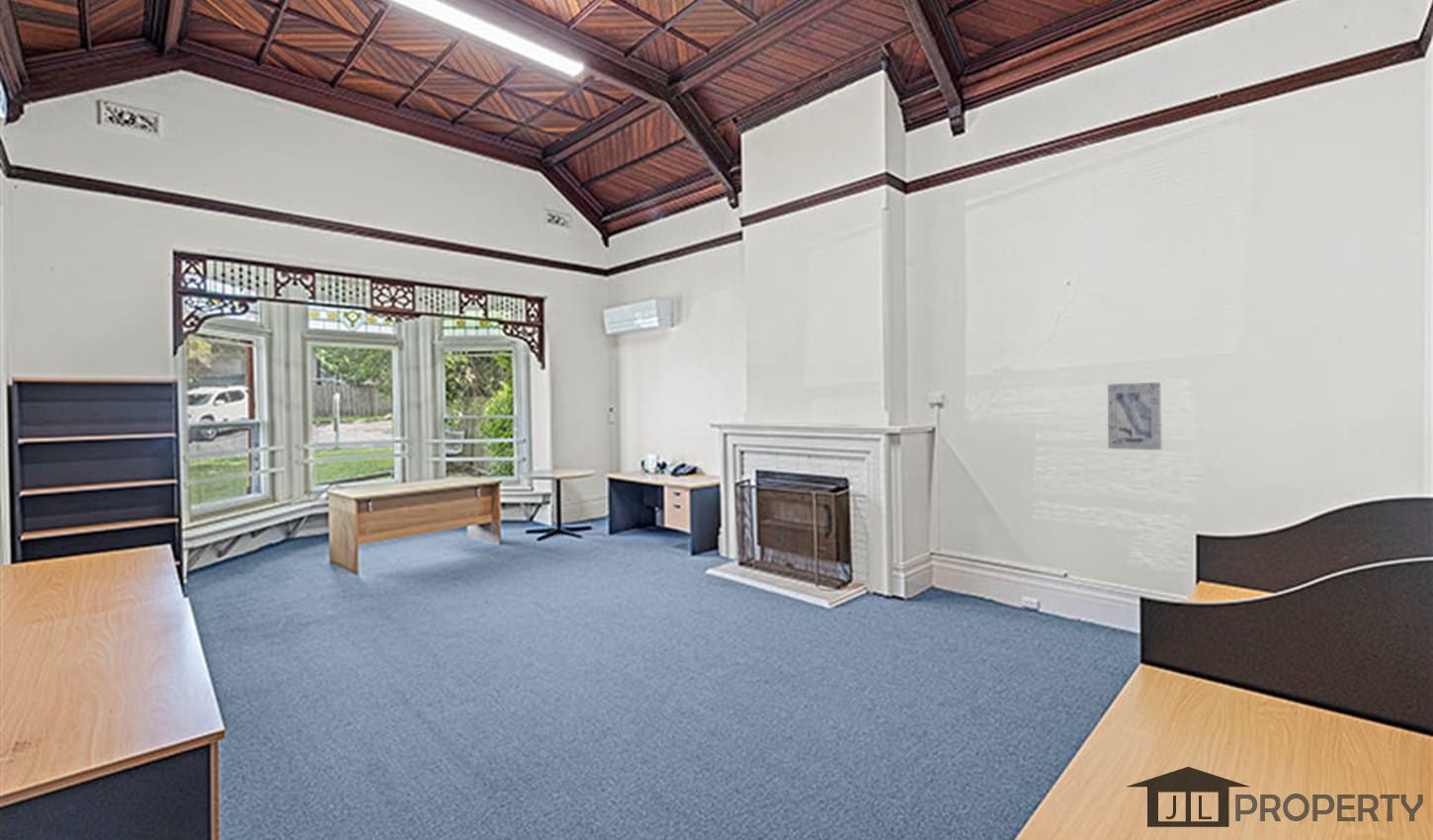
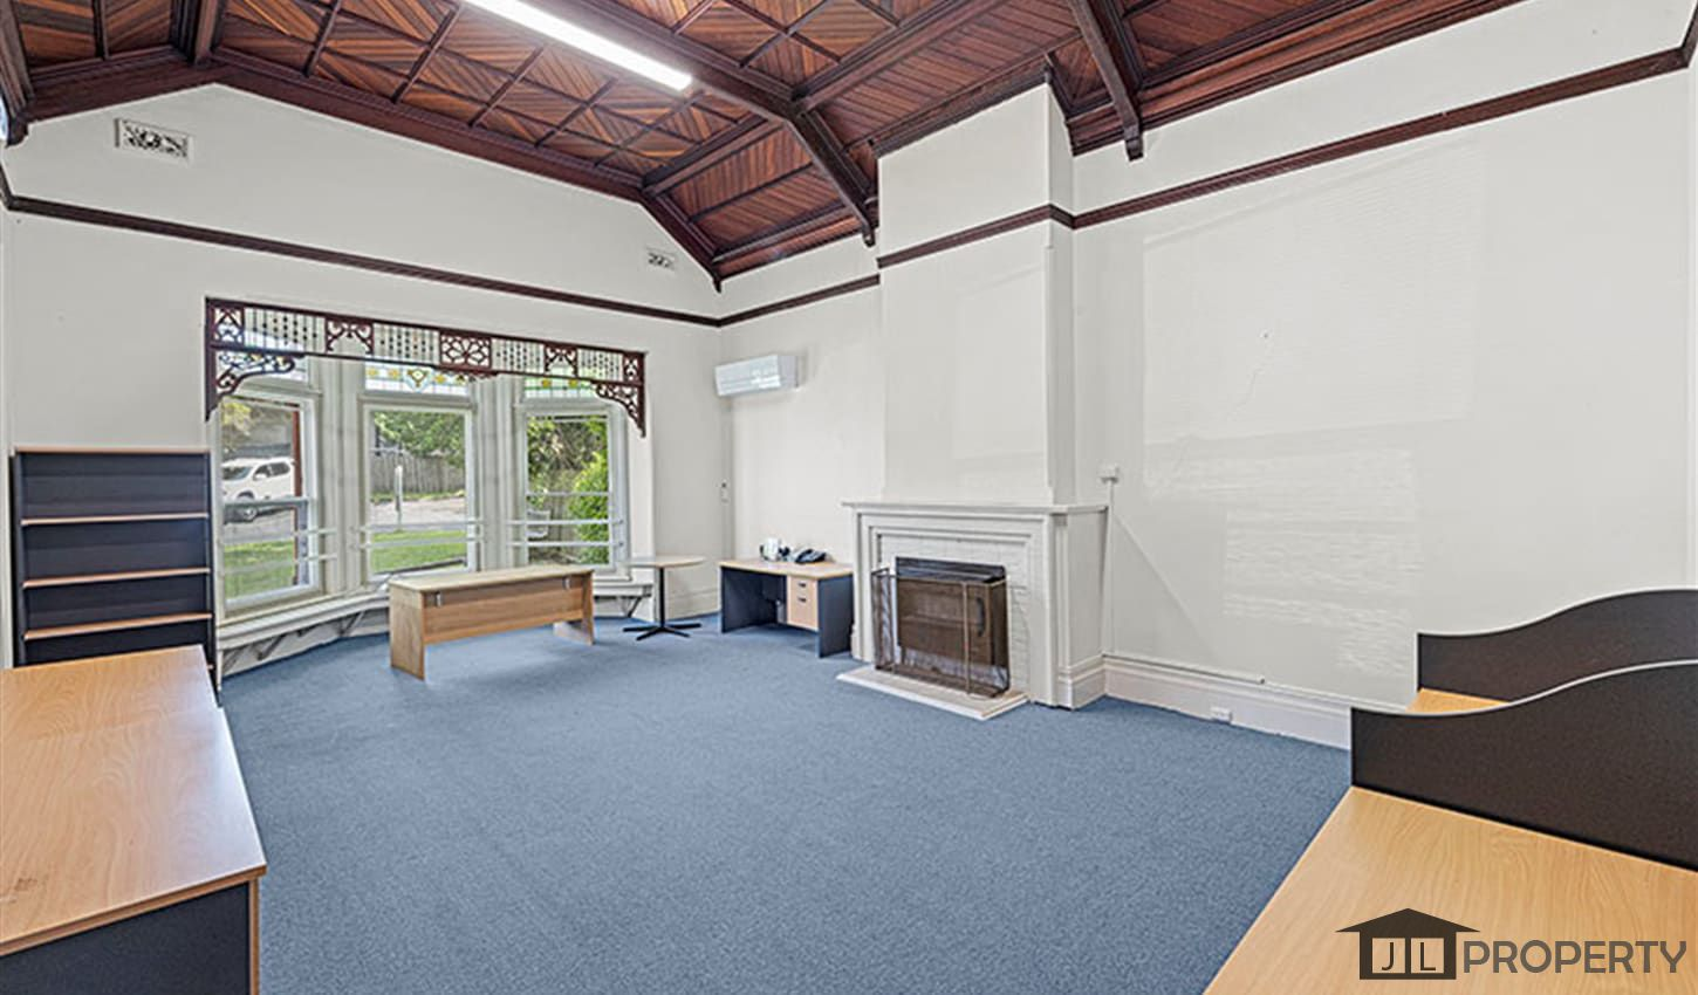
- wall art (1134, 416)
